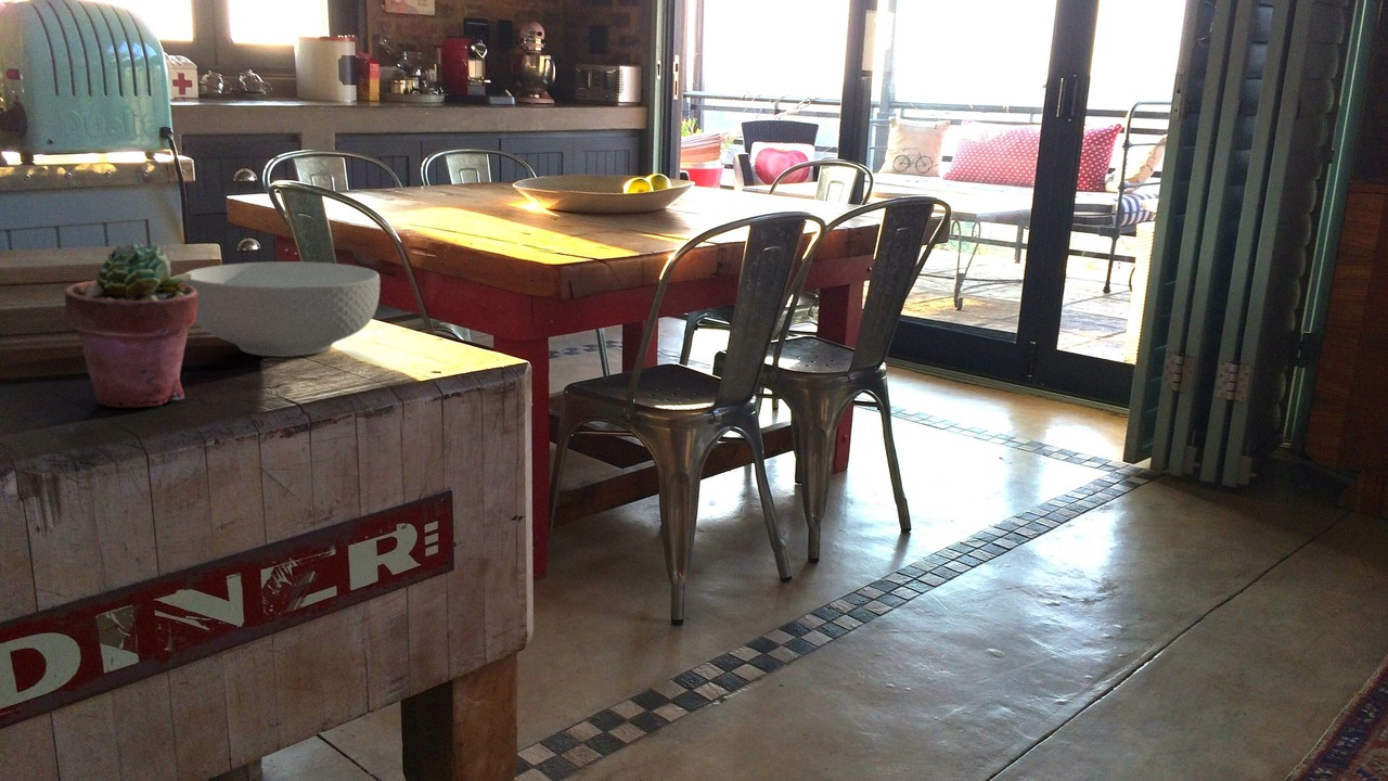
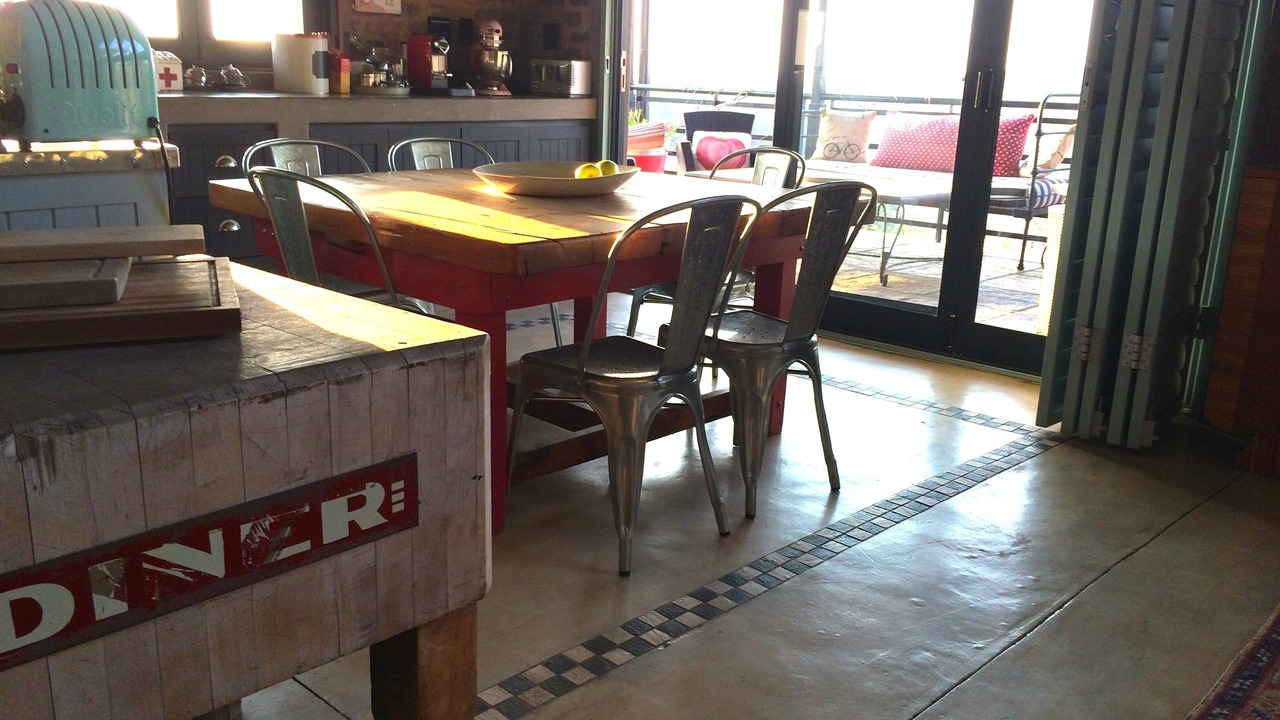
- cereal bowl (284, 310)
- potted succulent (134, 321)
